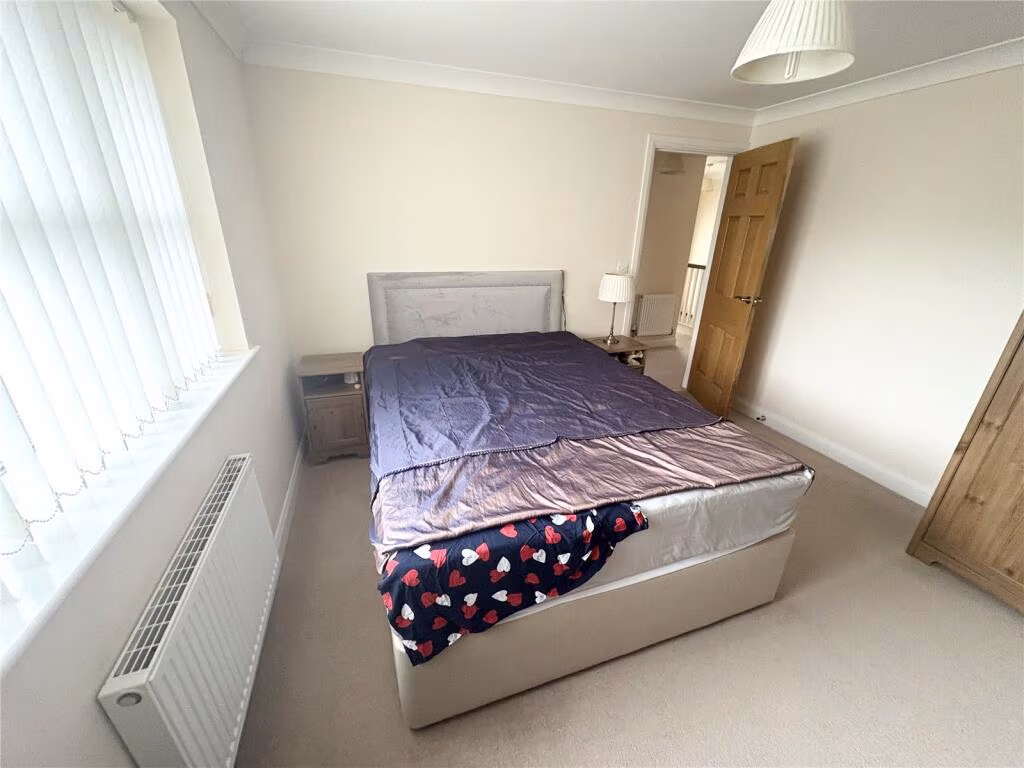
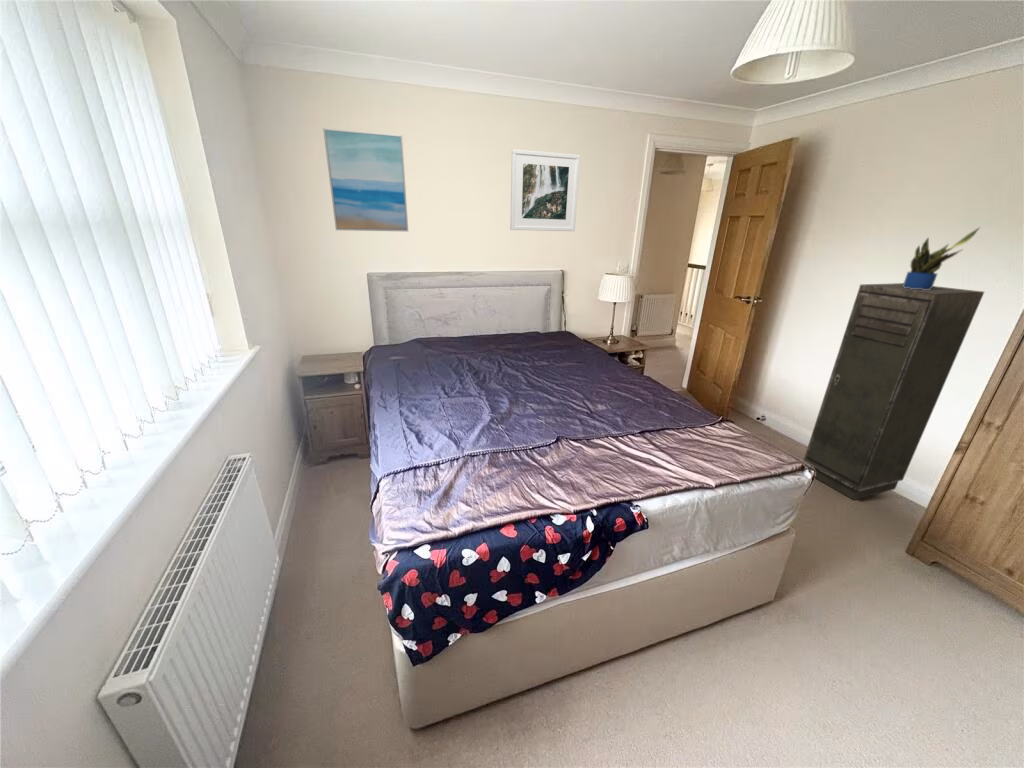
+ wall art (368, 183)
+ potted plant (936, 258)
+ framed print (545, 192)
+ storage cabinet (879, 393)
